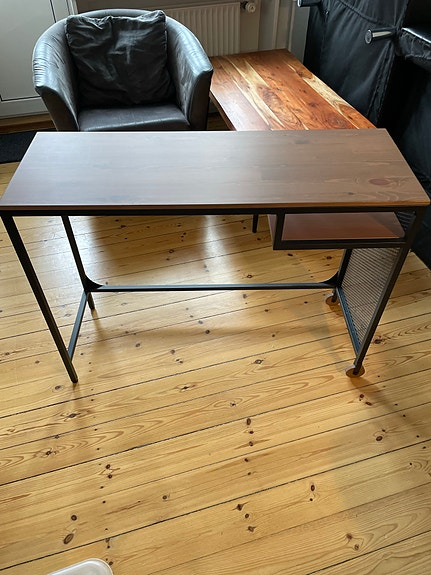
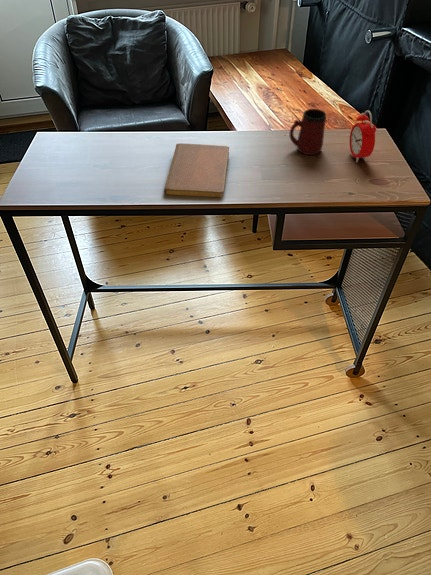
+ notebook (198, 169)
+ mug (307, 131)
+ alarm clock (363, 135)
